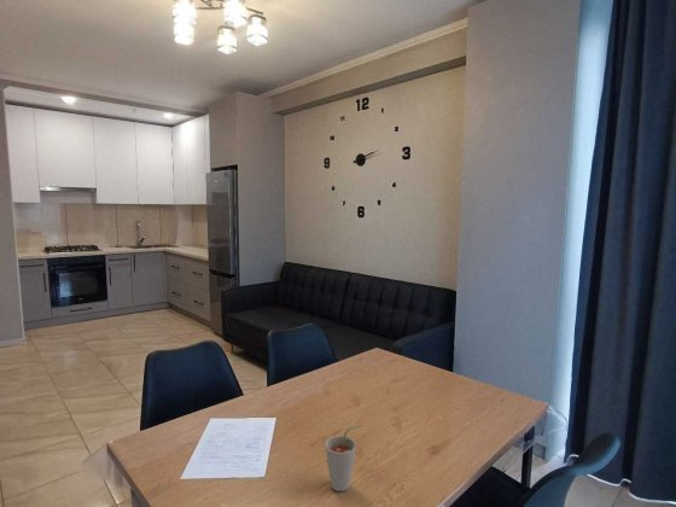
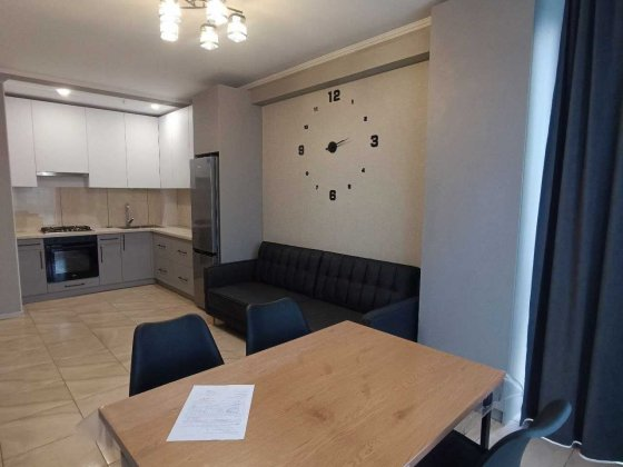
- cup (344, 456)
